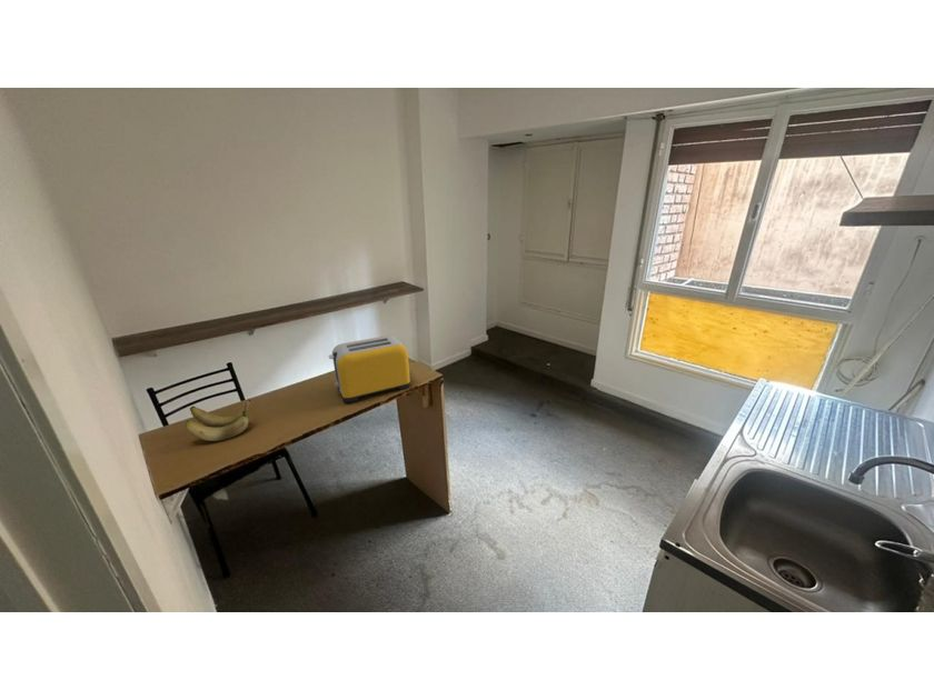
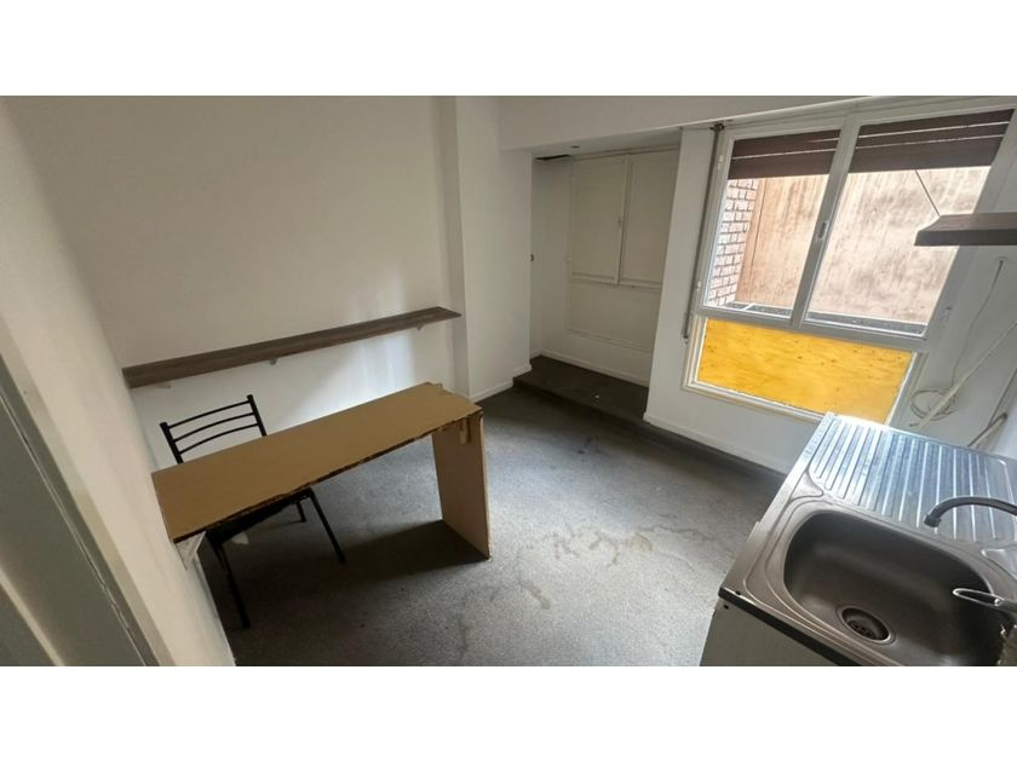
- toaster (369, 366)
- banana (217, 417)
